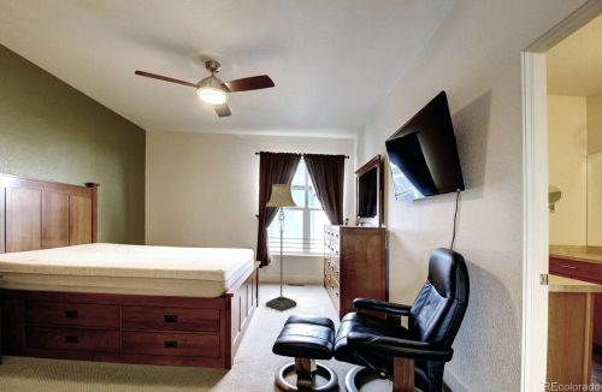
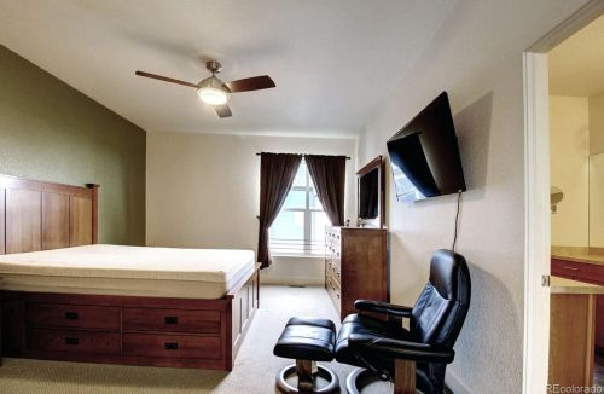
- floor lamp (281, 245)
